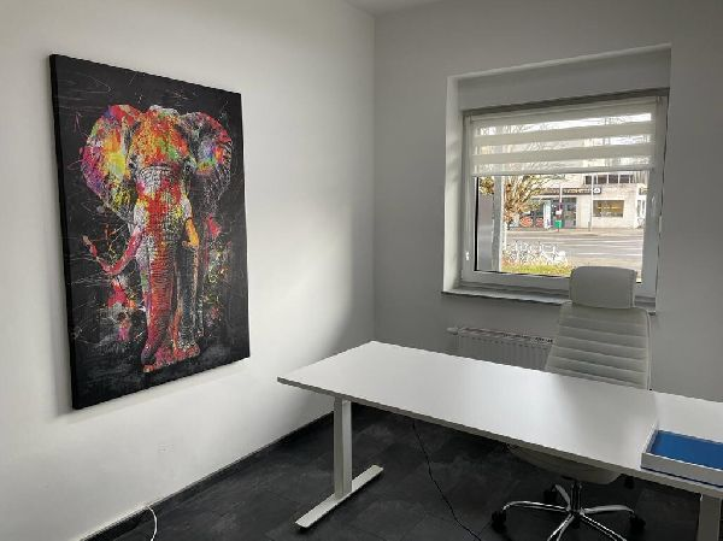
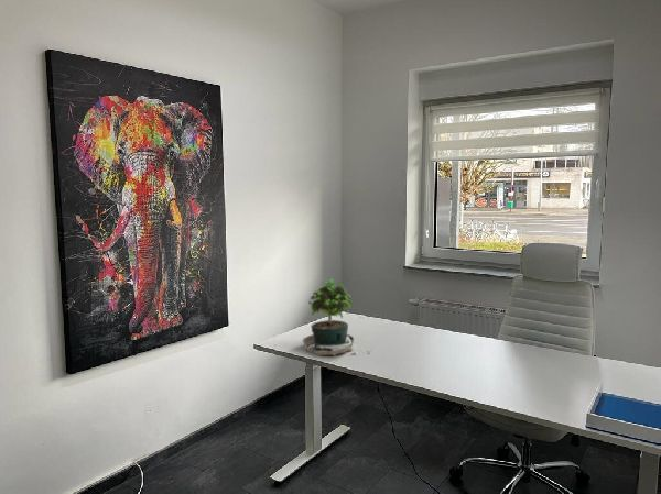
+ potted plant (334, 314)
